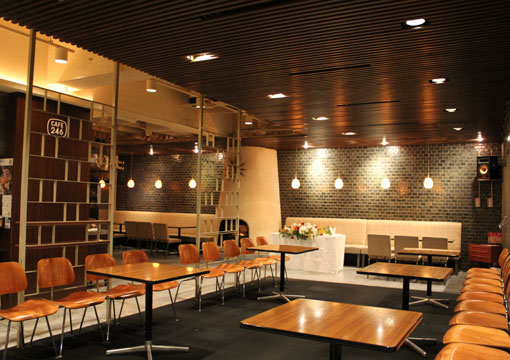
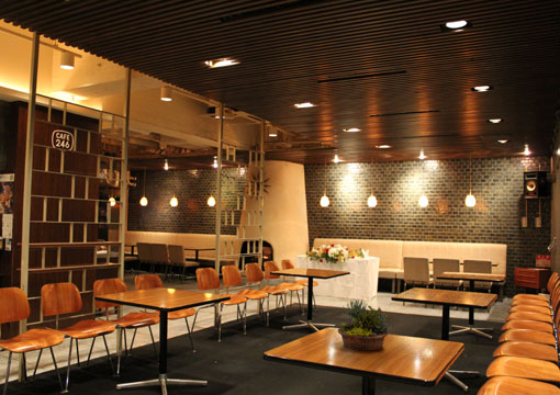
+ succulent planter (362, 323)
